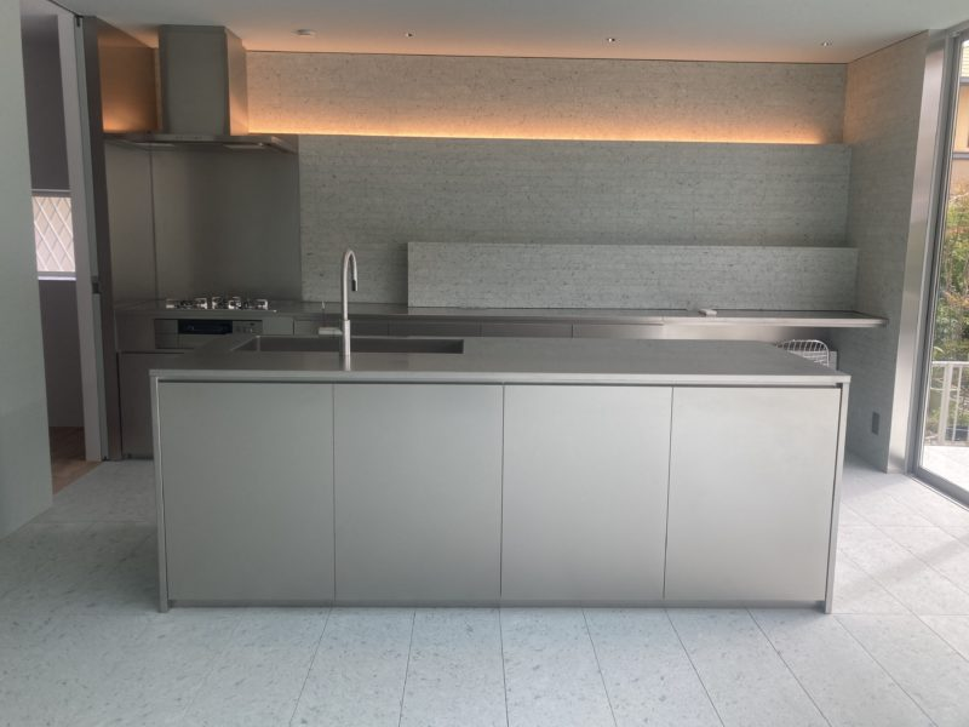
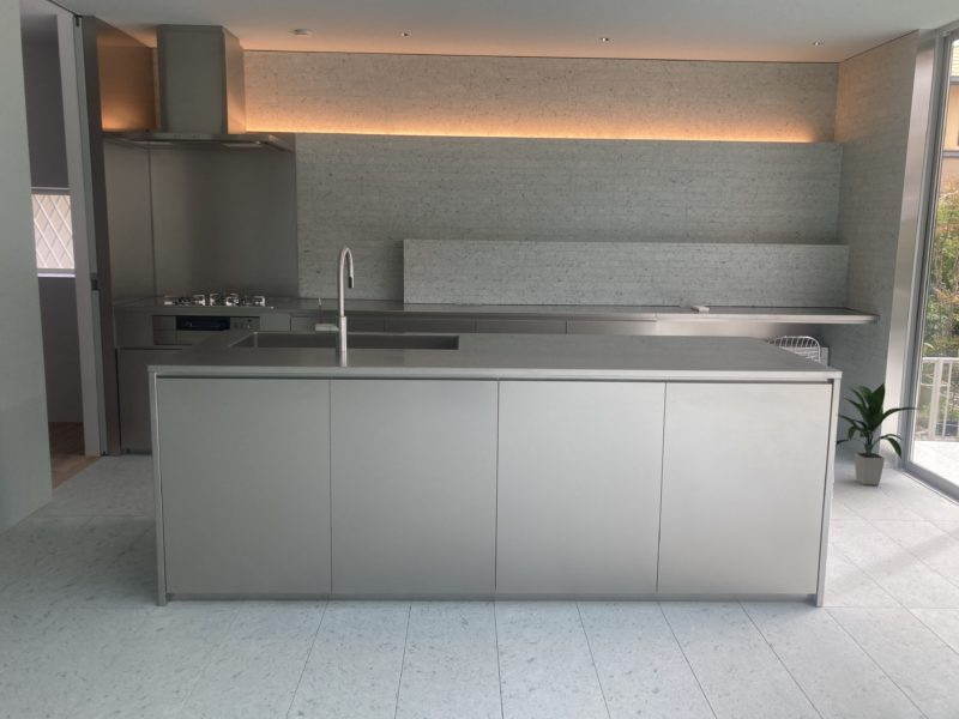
+ indoor plant (867, 430)
